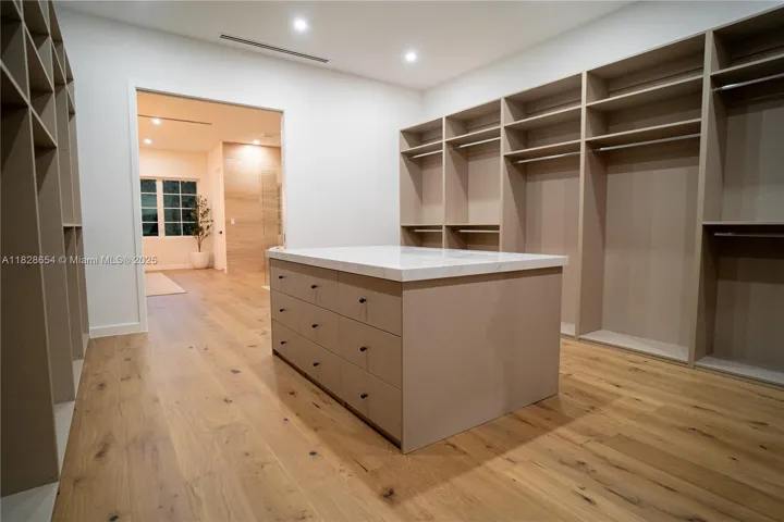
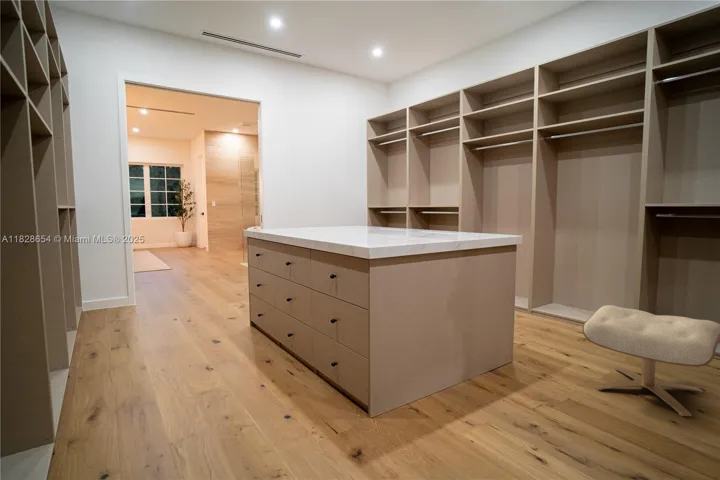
+ ottoman (649, 352)
